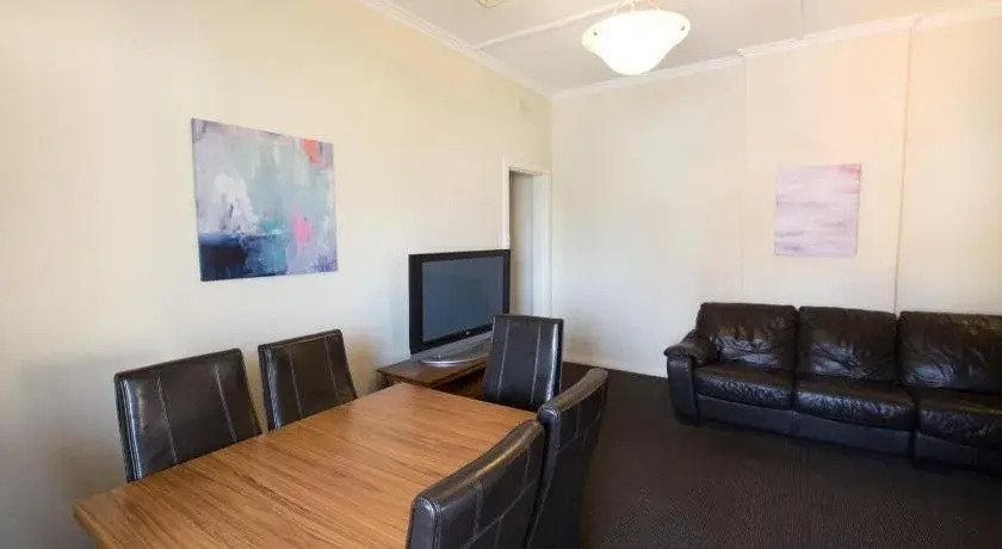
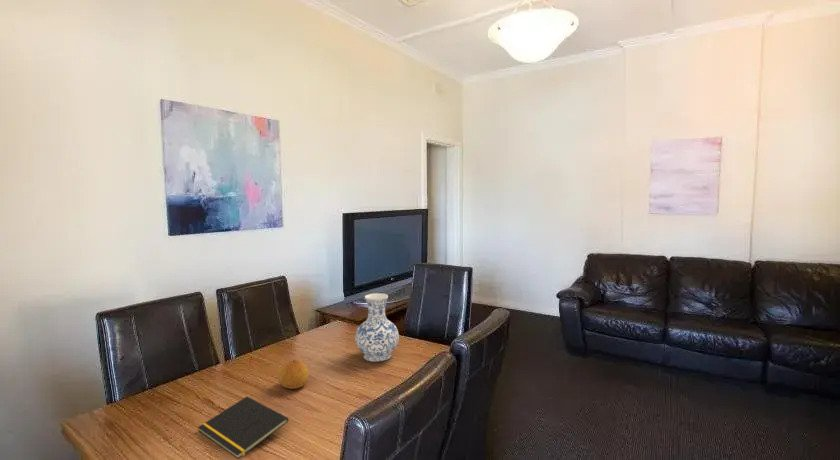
+ notepad (243, 424)
+ fruit (294, 372)
+ vase (376, 326)
